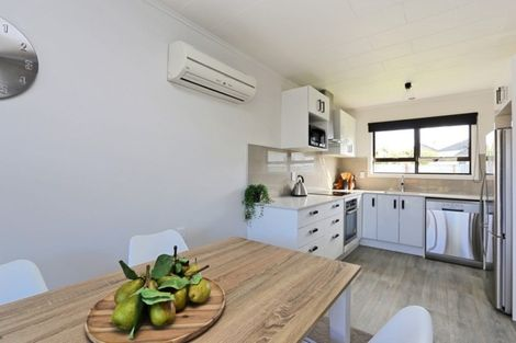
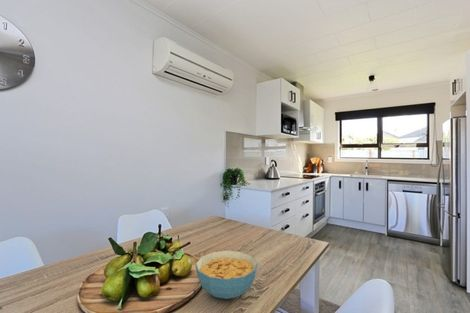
+ cereal bowl (226, 278)
